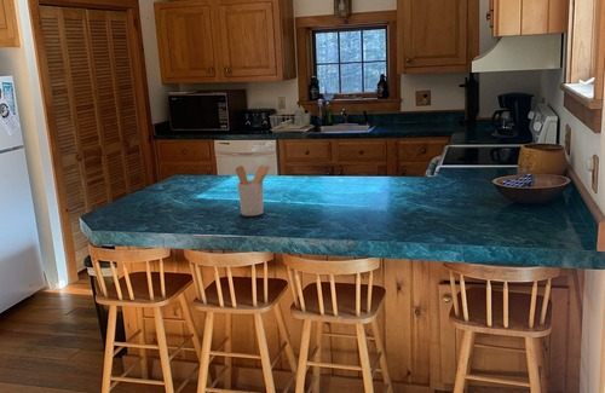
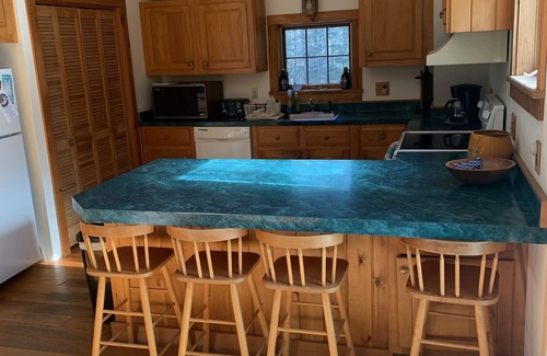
- utensil holder (255, 189)
